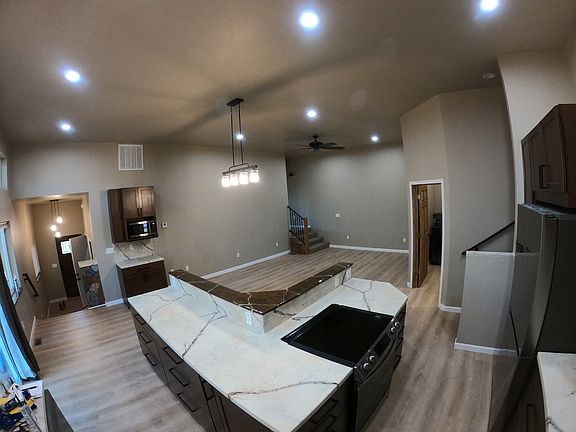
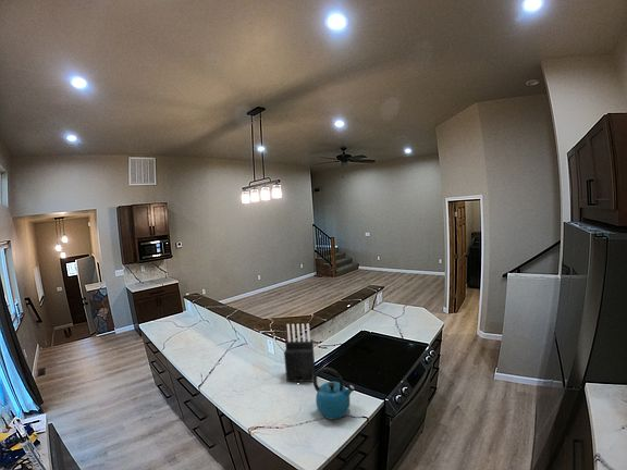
+ kettle (333, 389)
+ knife block (298, 351)
